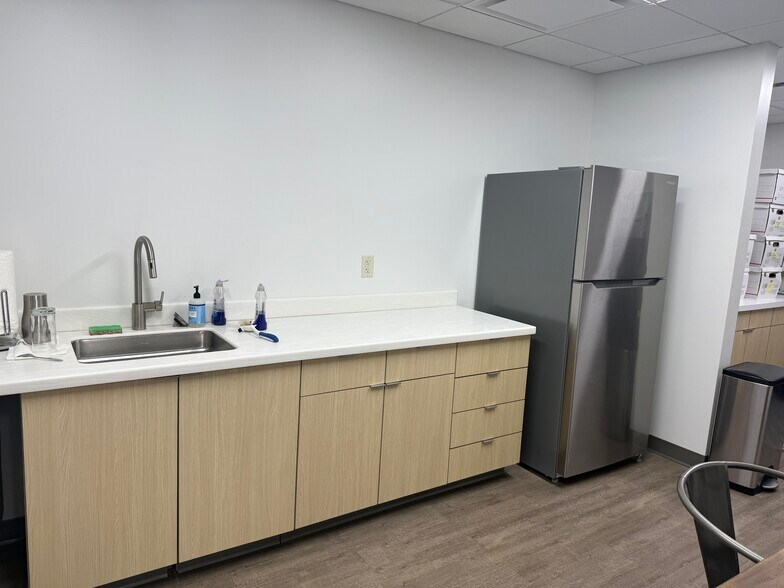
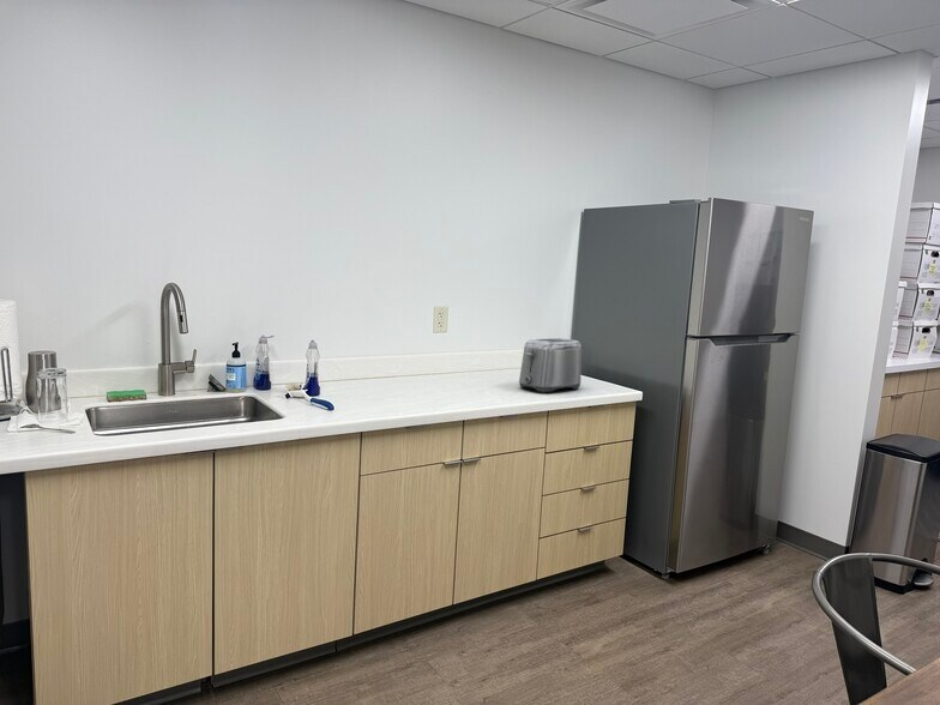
+ toaster (553, 363)
